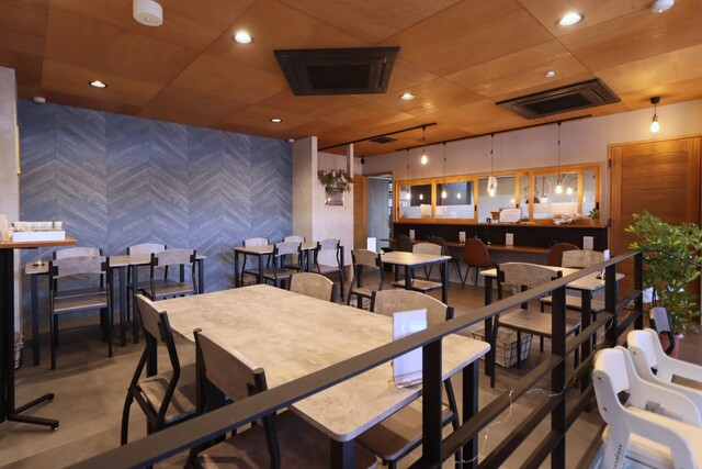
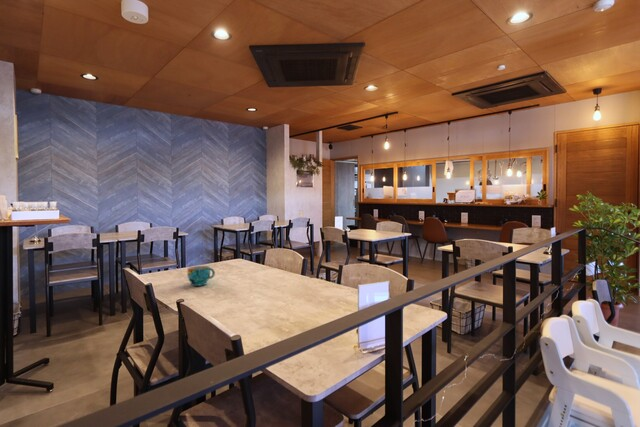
+ cup (200, 275)
